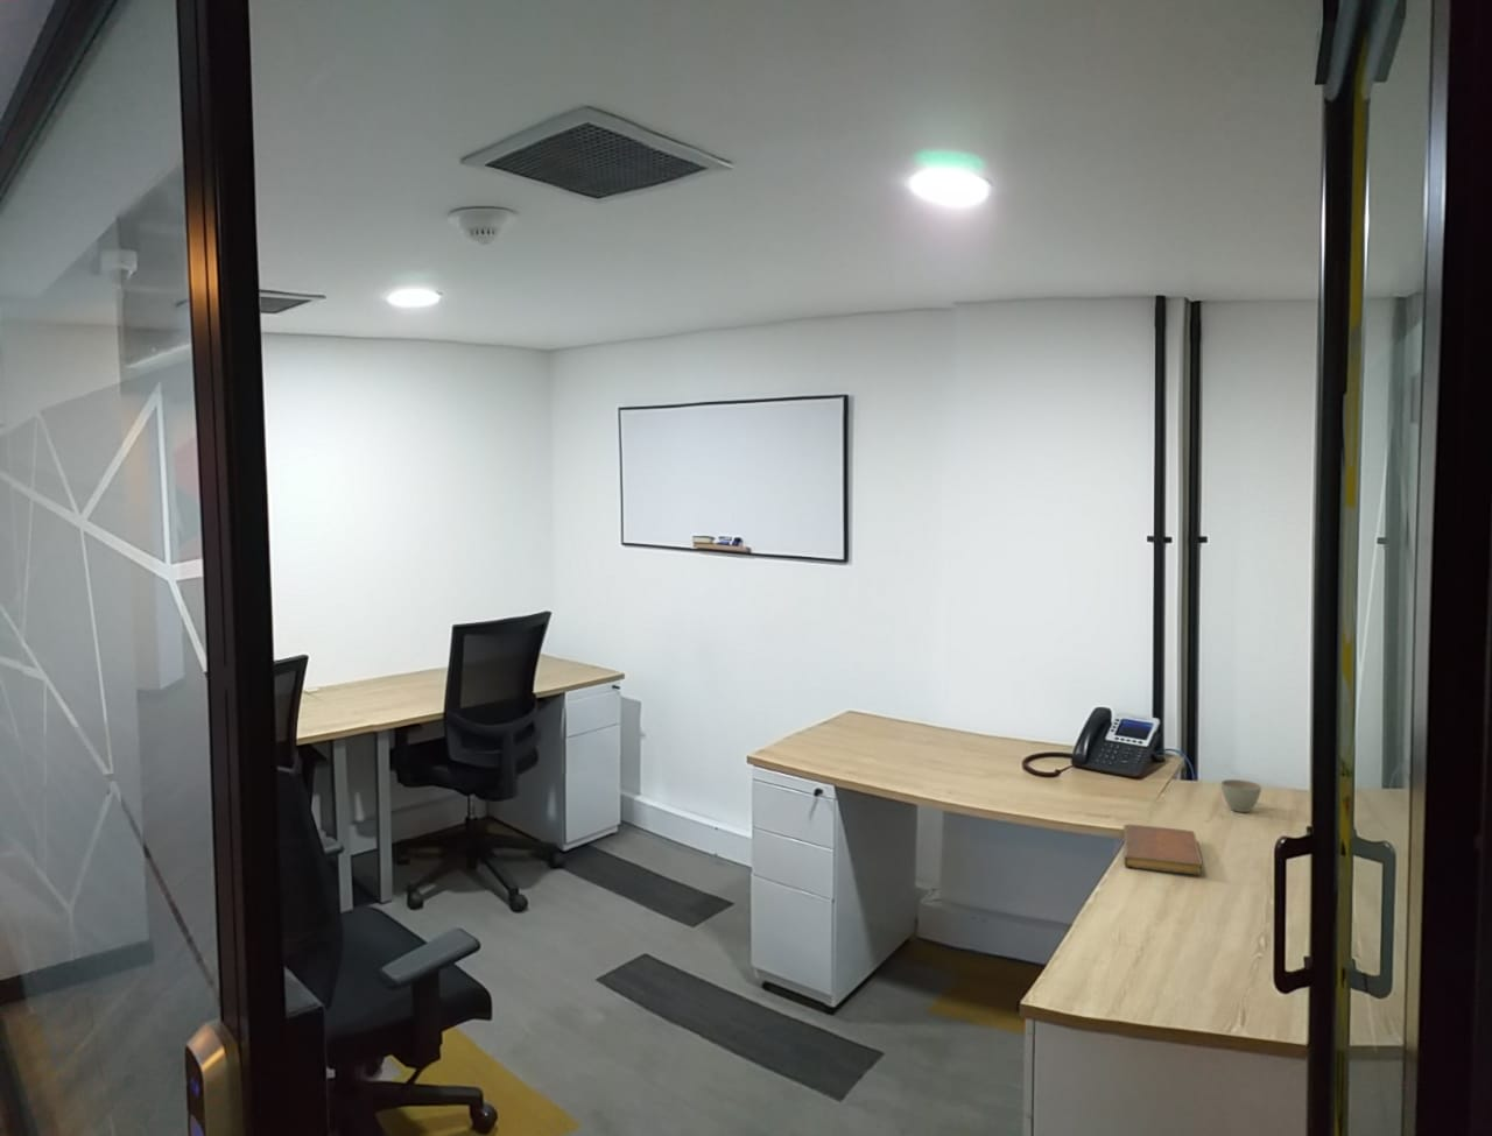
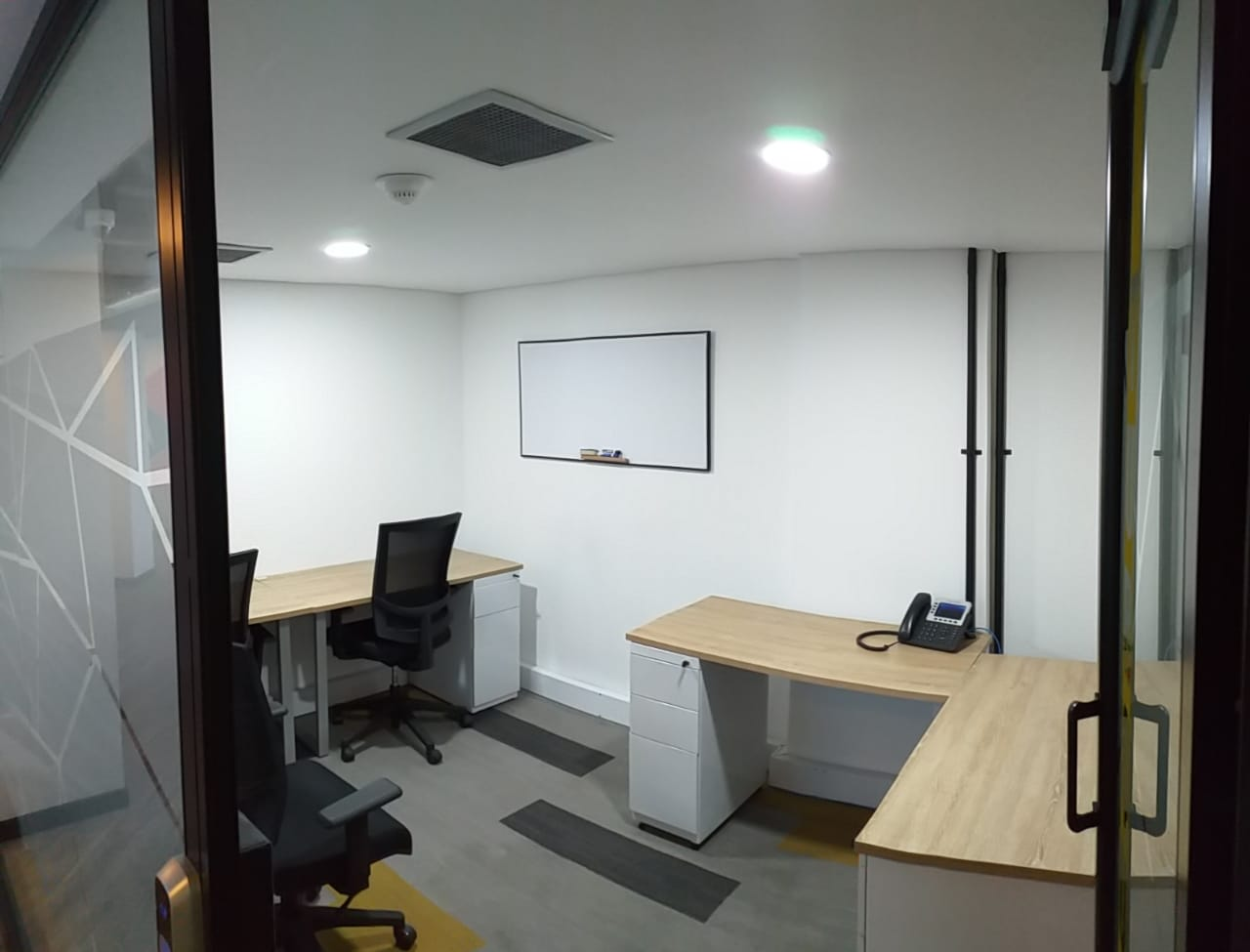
- notebook (1160, 847)
- flower pot (1240, 797)
